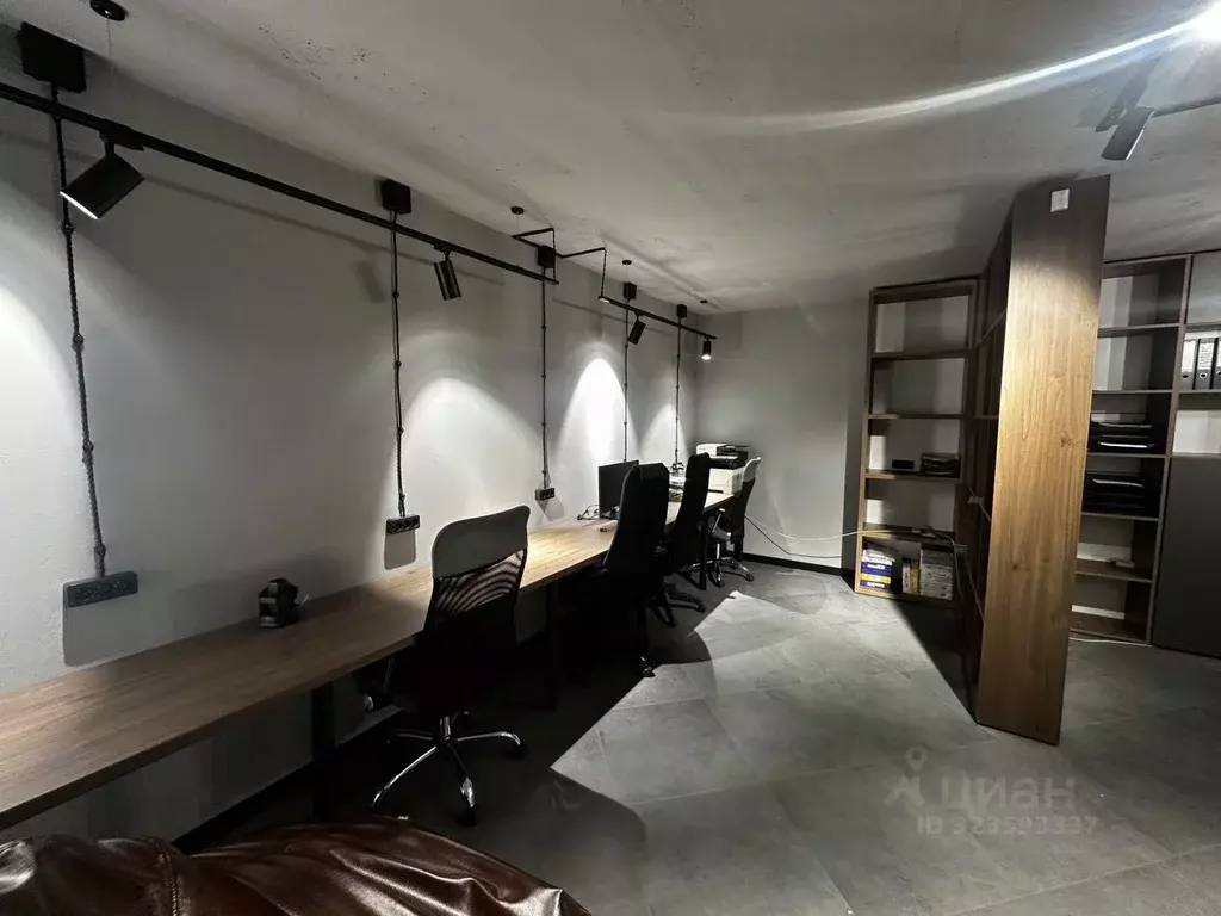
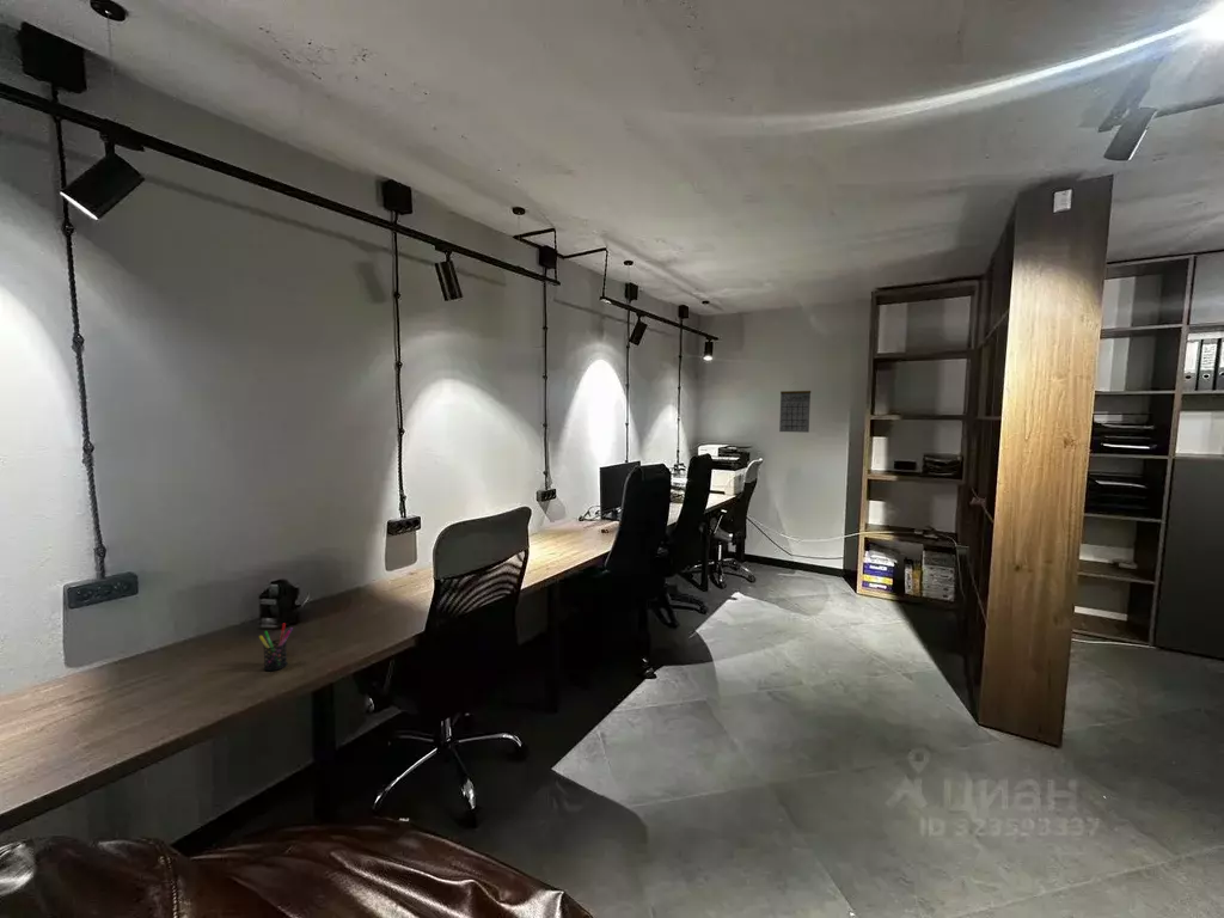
+ pen holder (274, 645)
+ calendar (795, 406)
